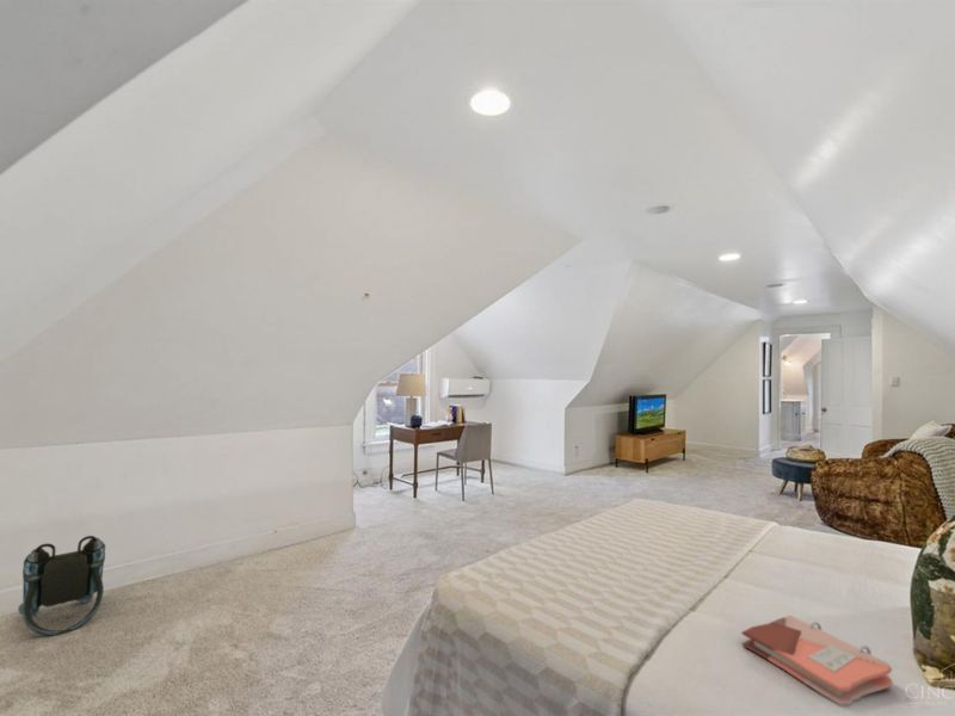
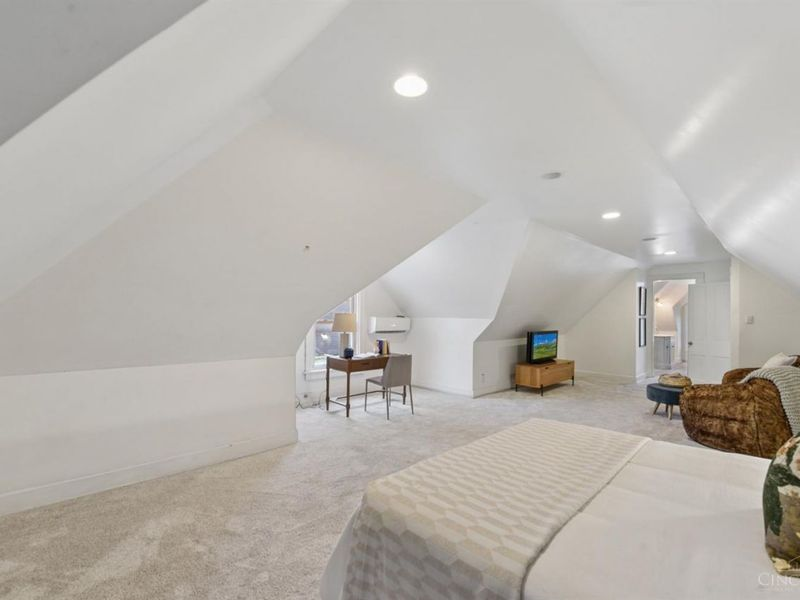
- backpack (63, 576)
- phonebook (811, 652)
